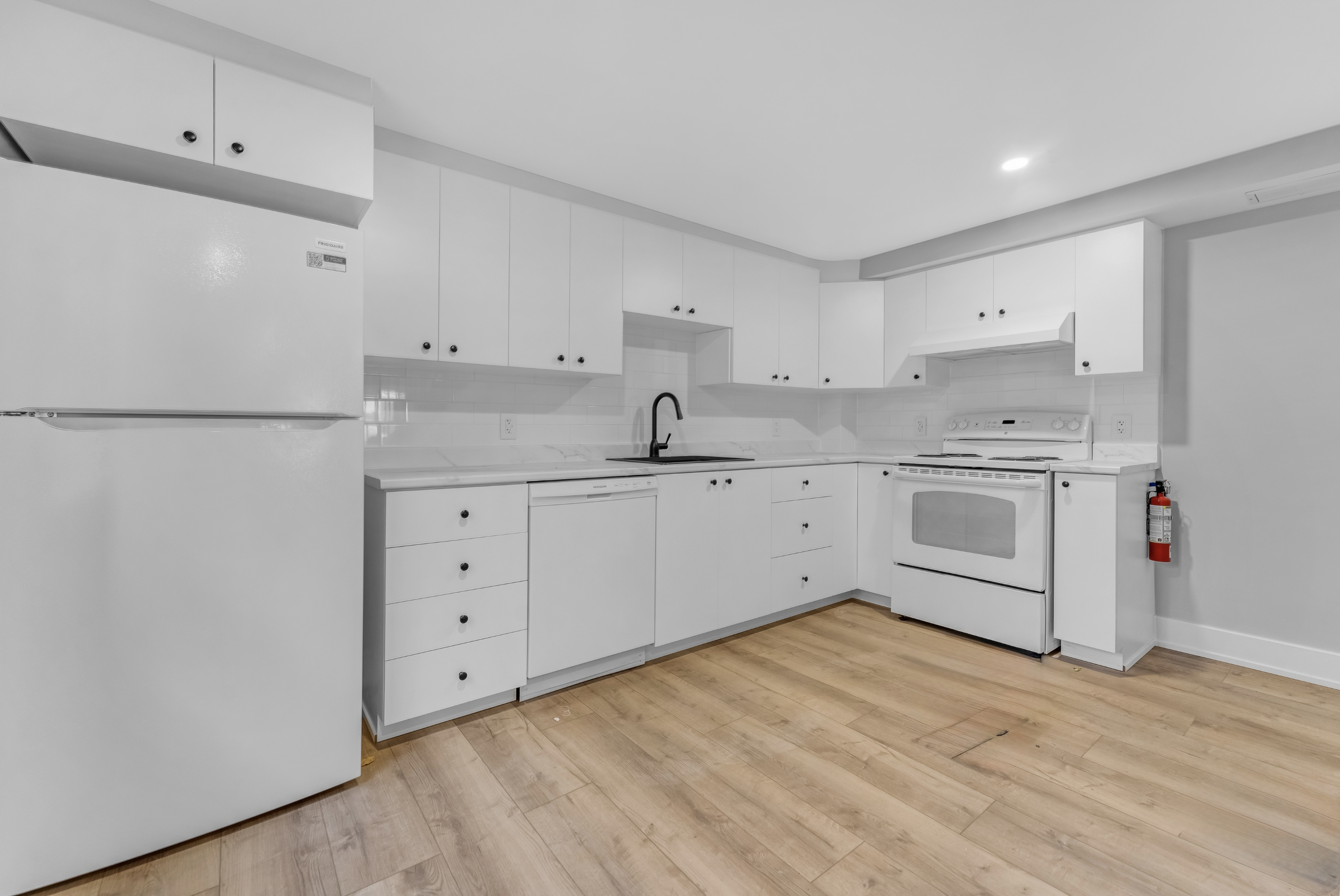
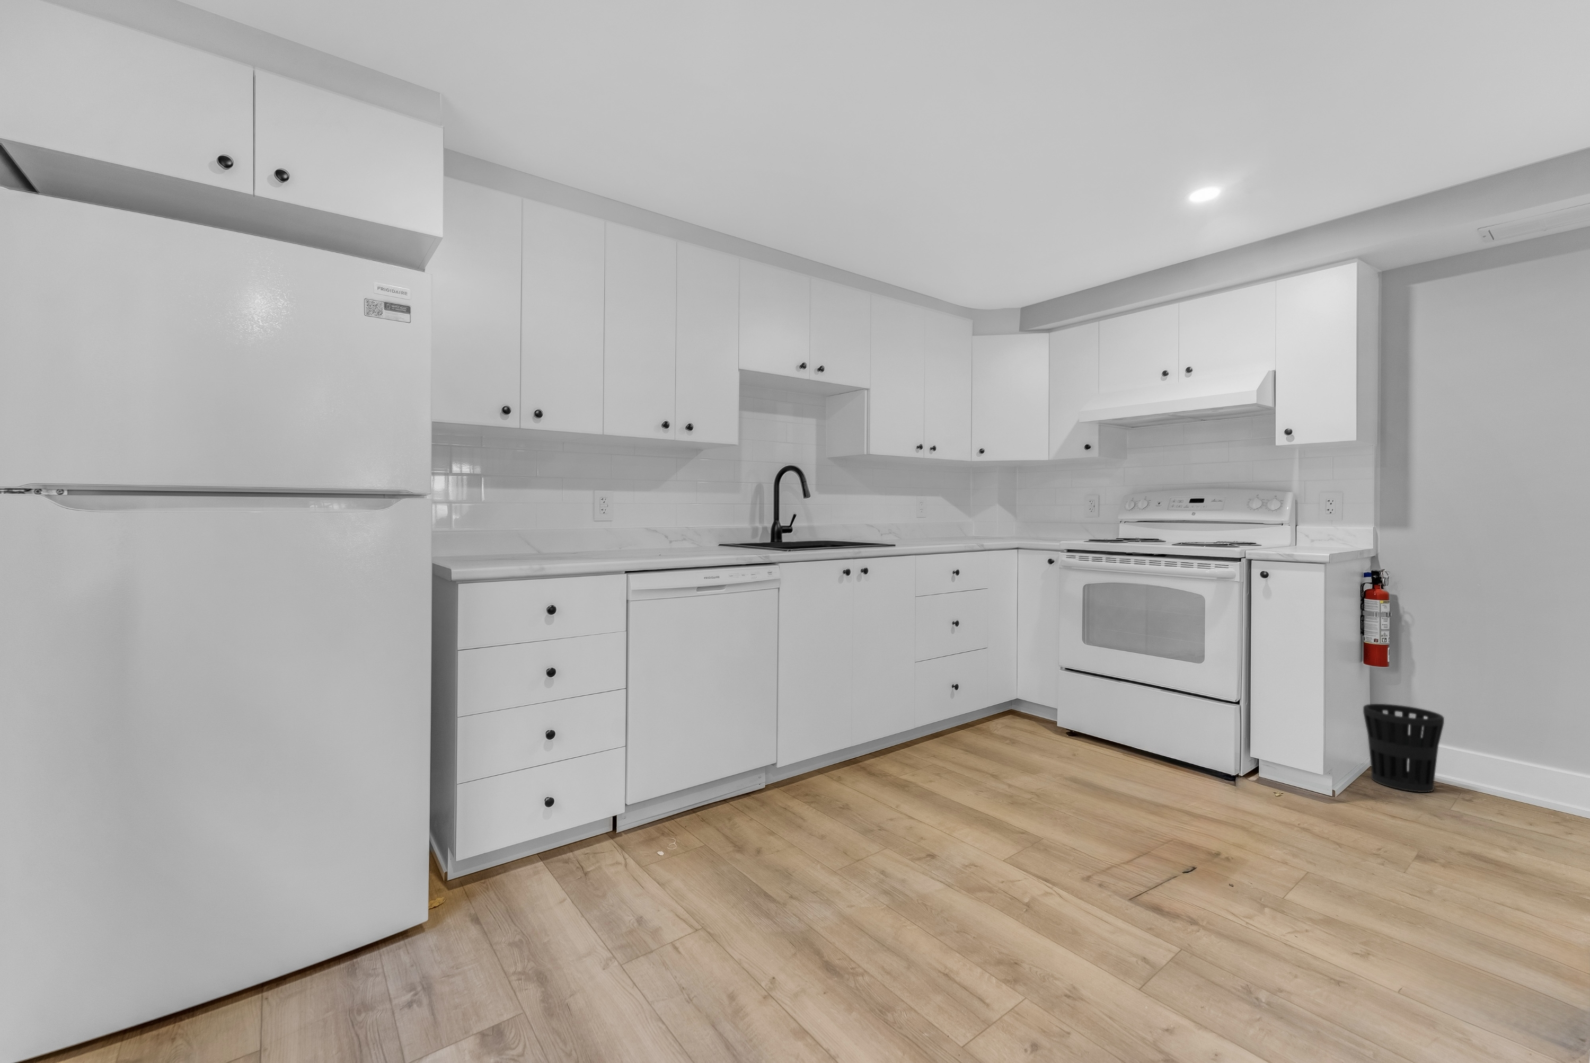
+ wastebasket (1401, 746)
